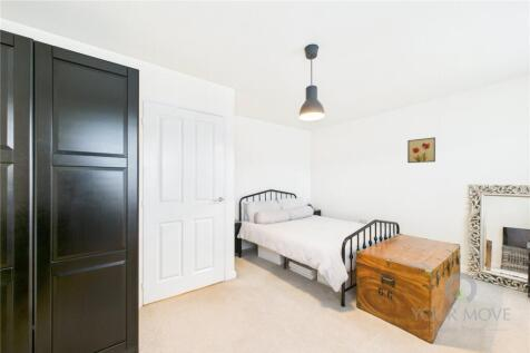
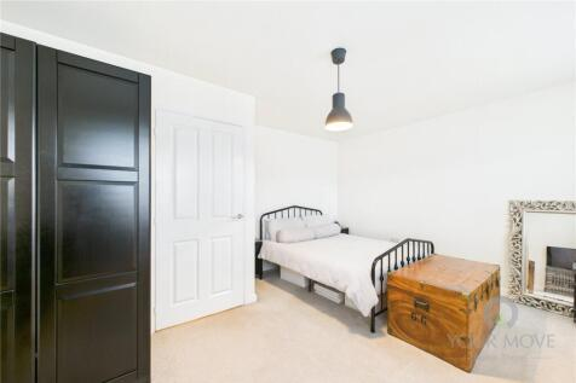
- wall art (421, 150)
